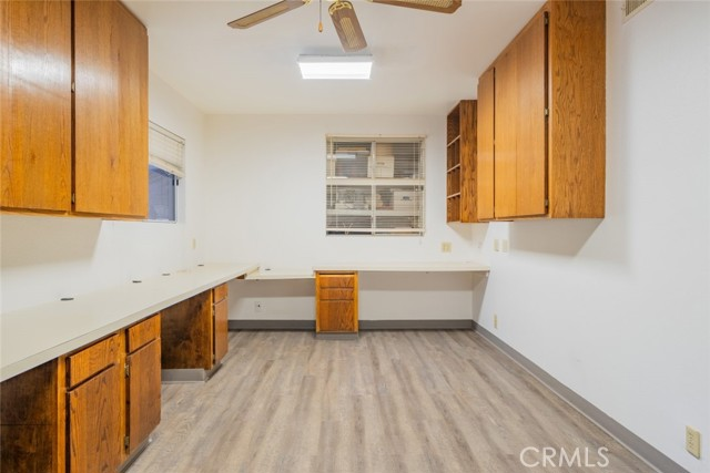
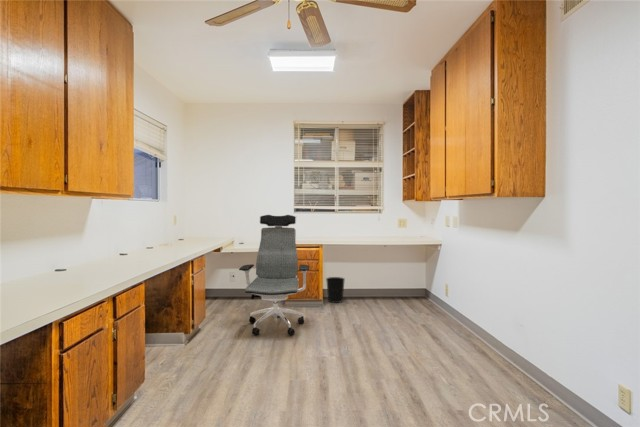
+ wastebasket (335, 289)
+ office chair (275, 270)
